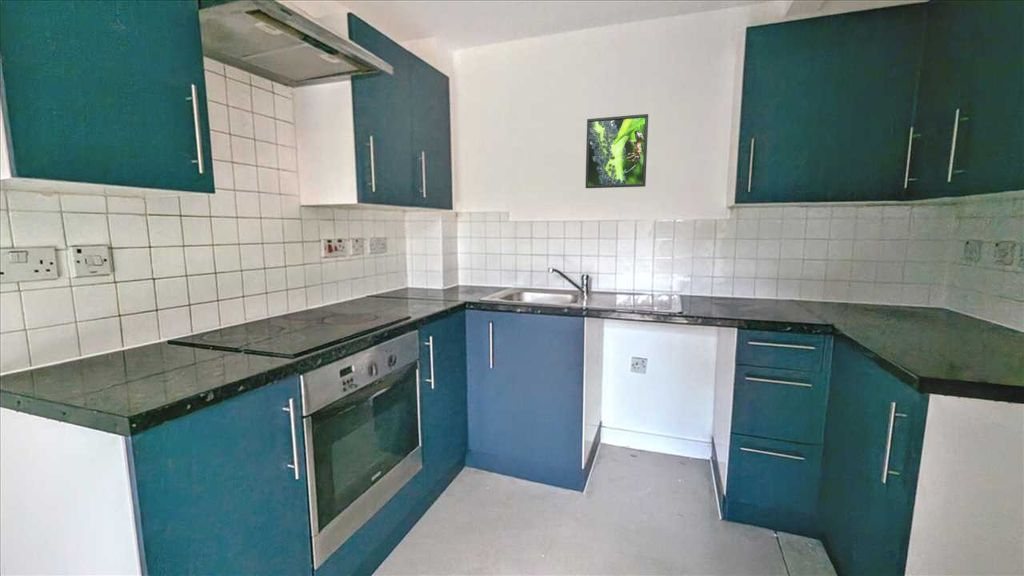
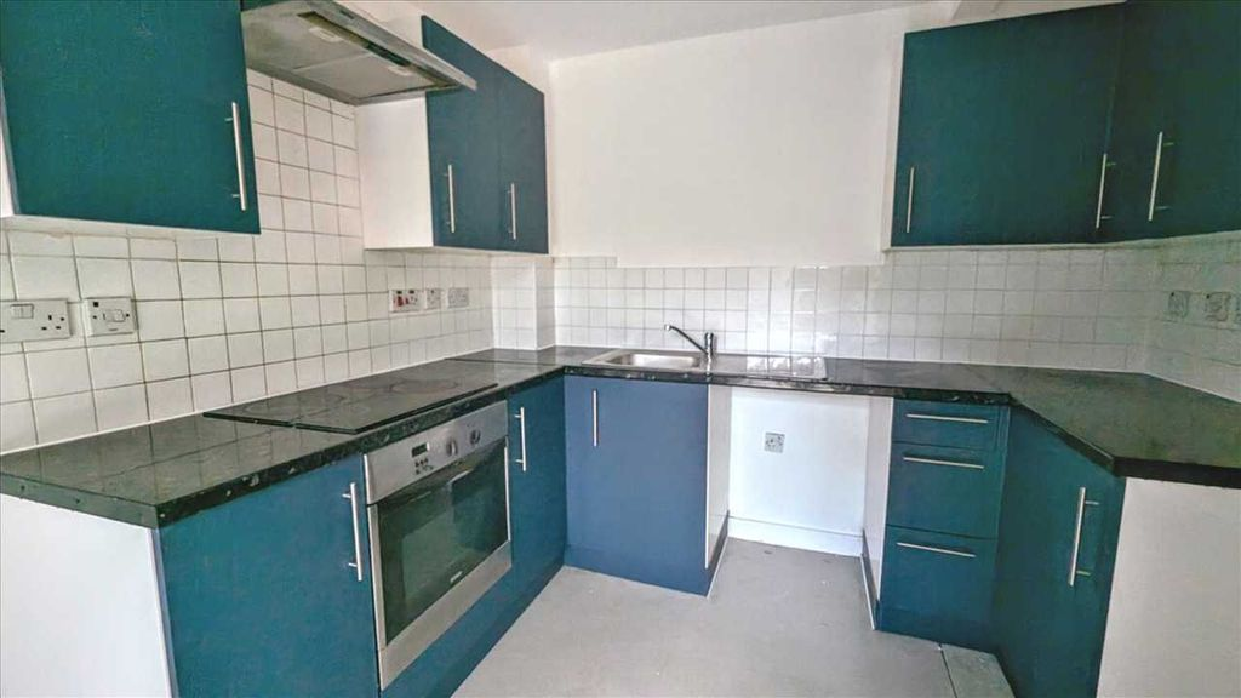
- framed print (615, 152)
